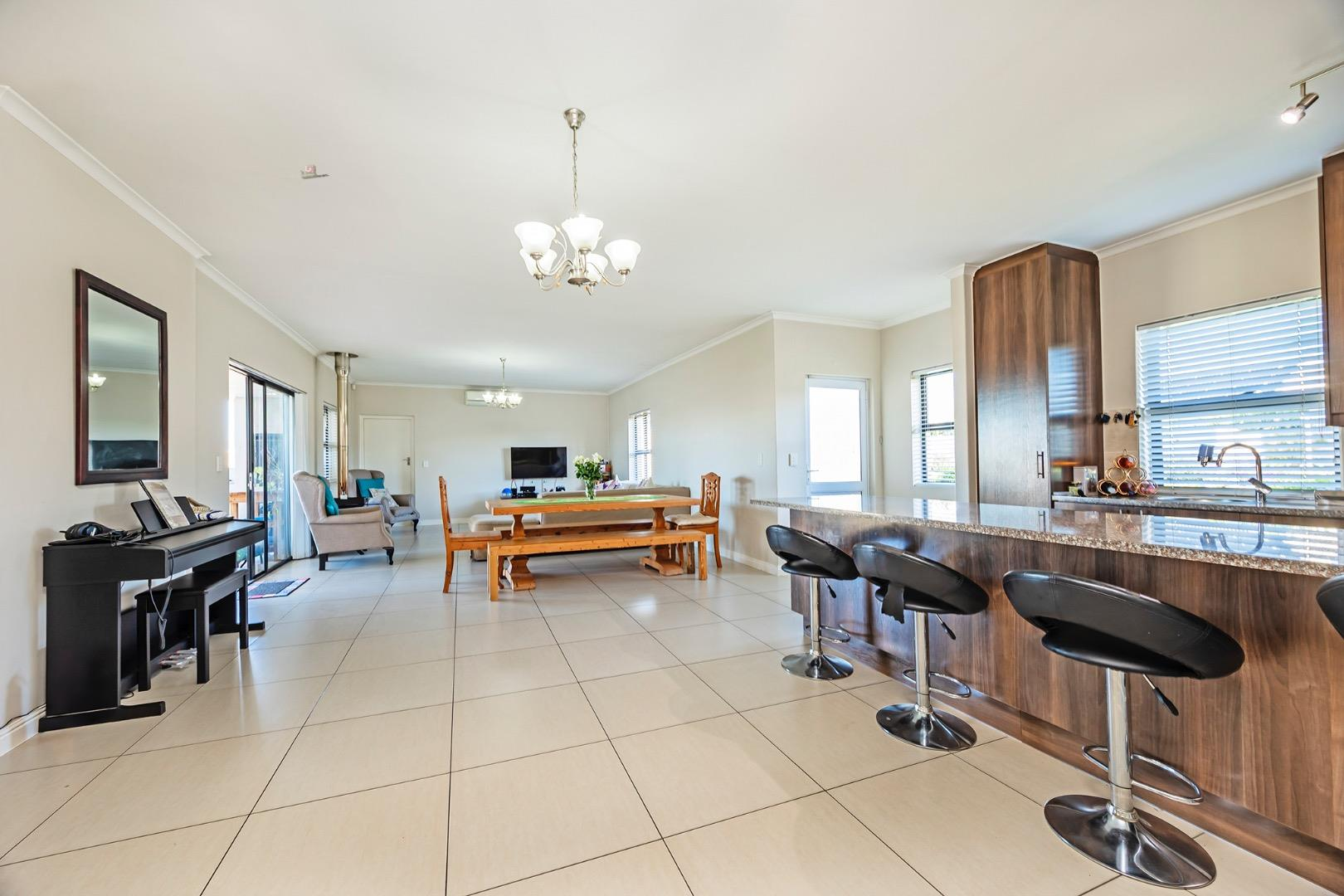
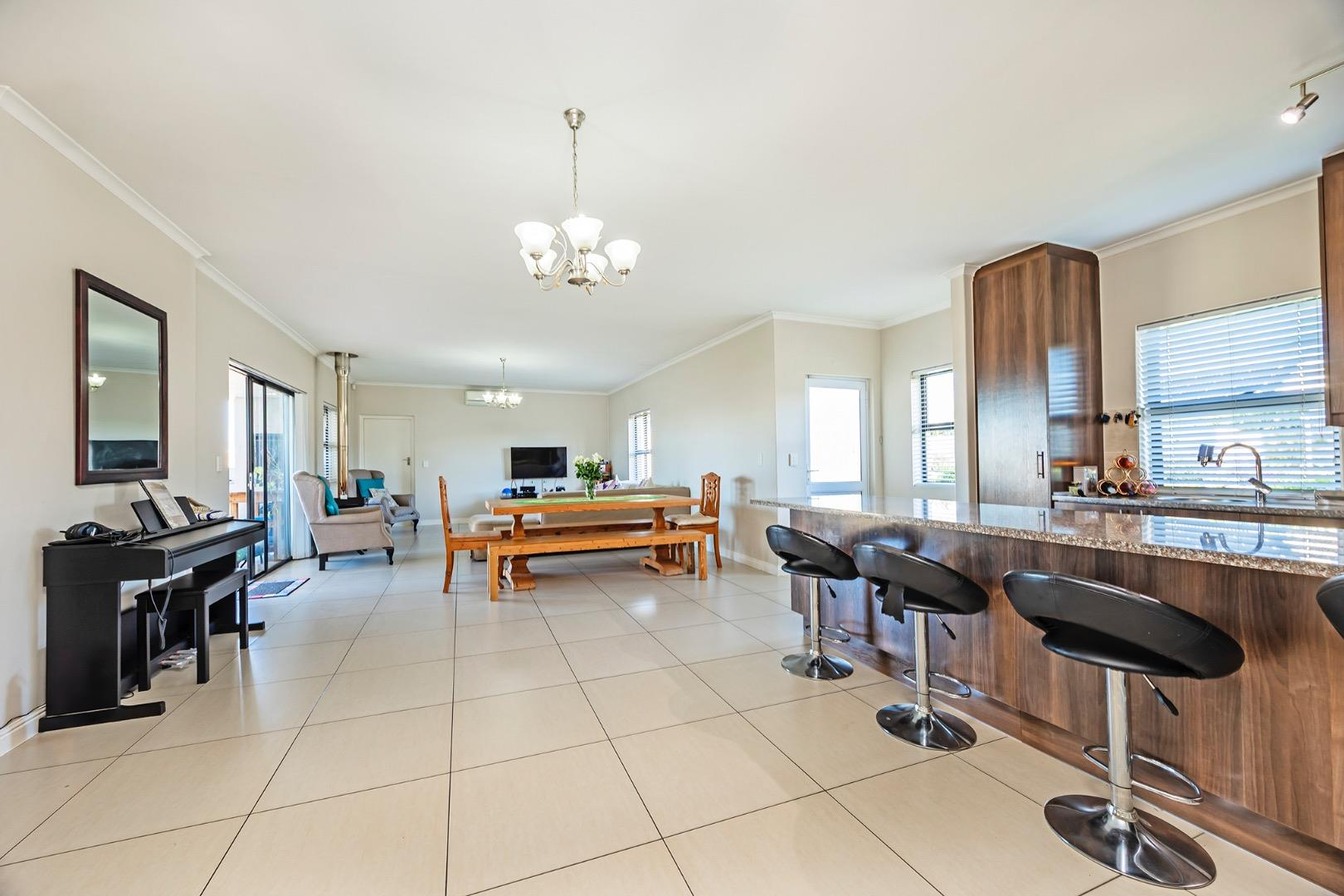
- tape dispenser (314, 171)
